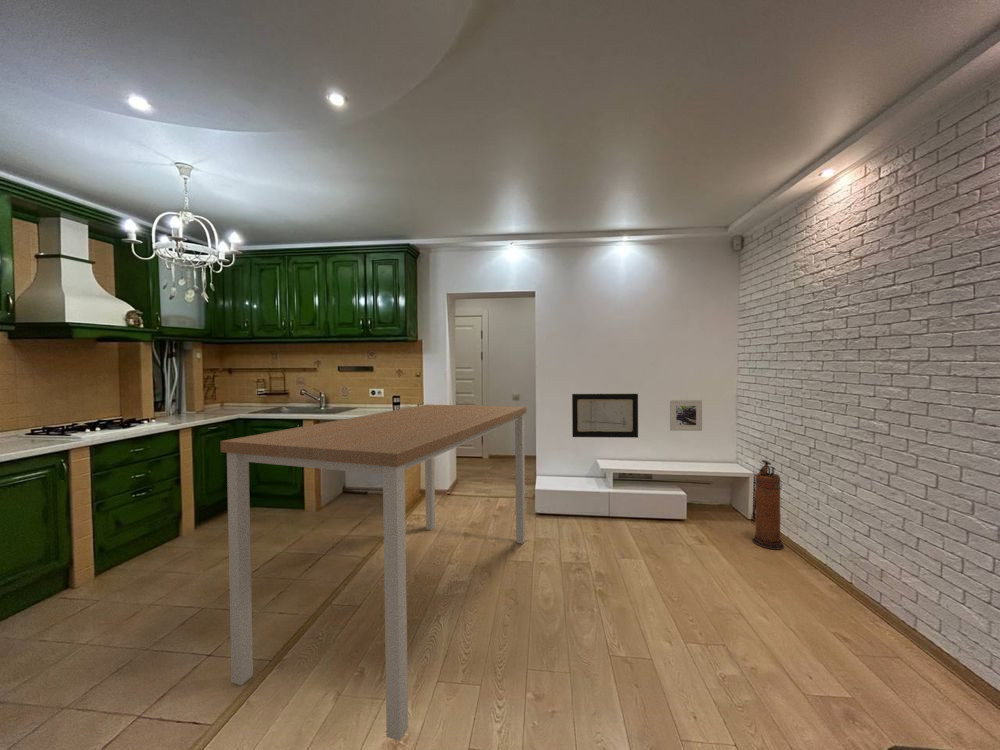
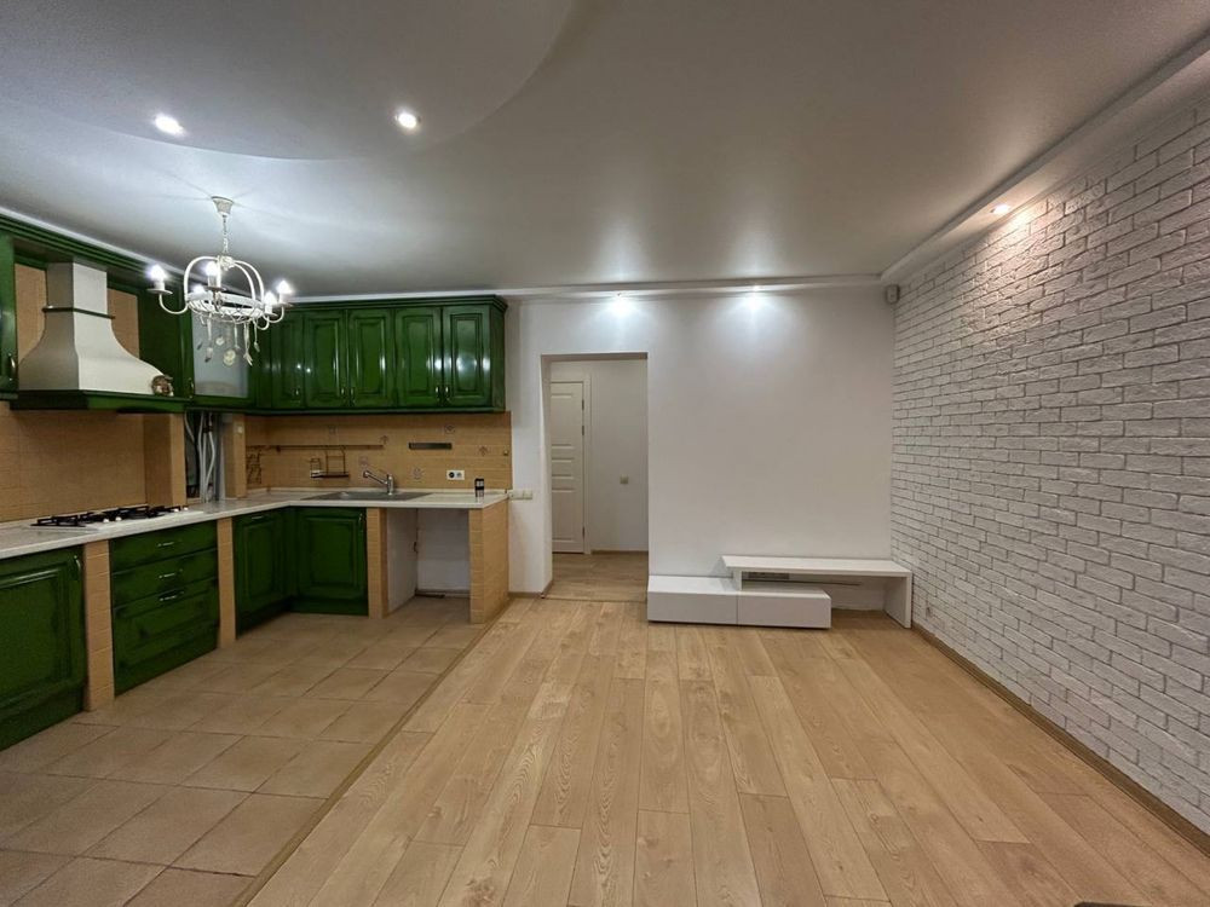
- fire extinguisher (767, 502)
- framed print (685, 415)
- wall art (604, 415)
- dining table (426, 505)
